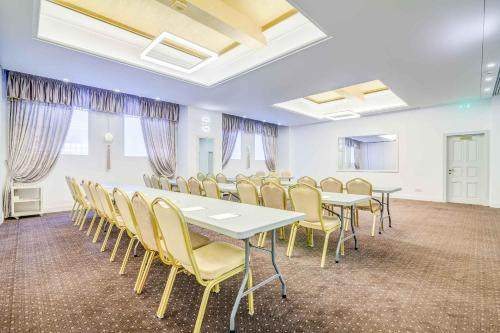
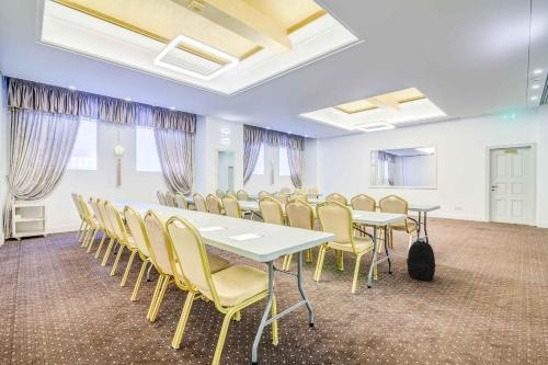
+ backpack (420, 258)
